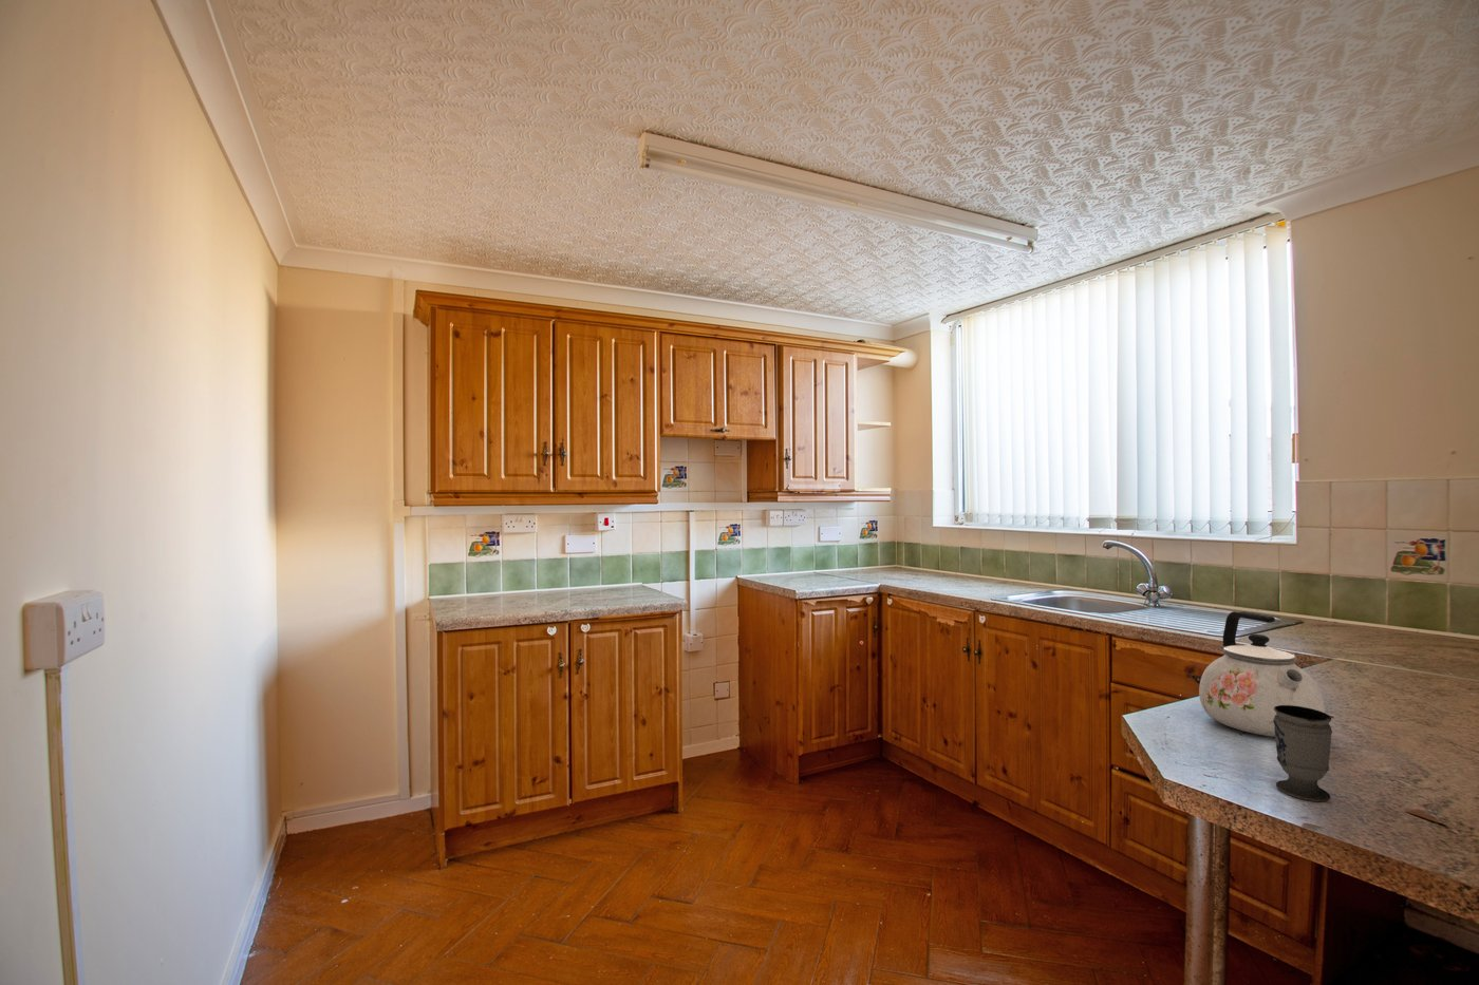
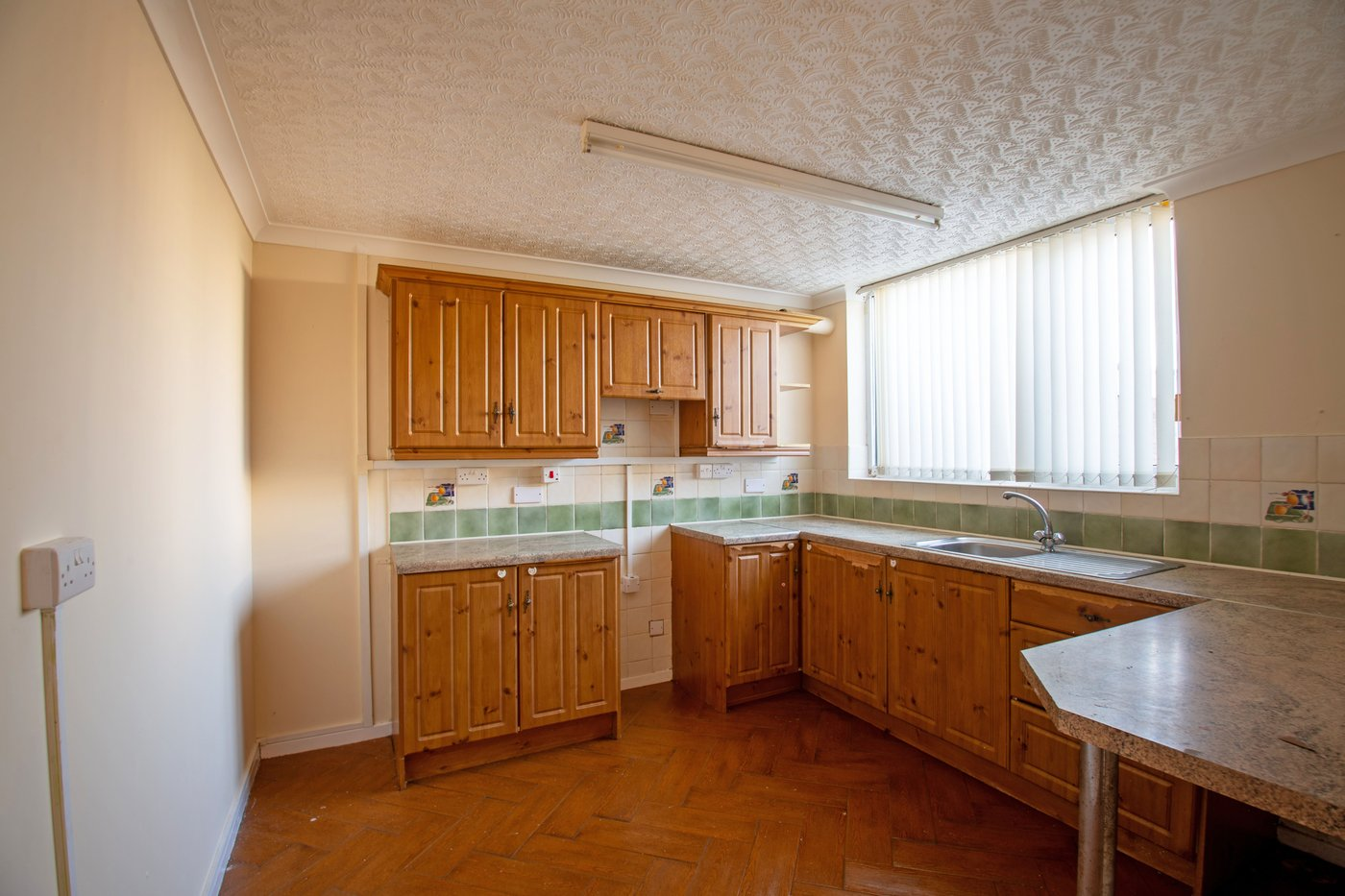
- kettle (1259, 671)
- cup (1302, 752)
